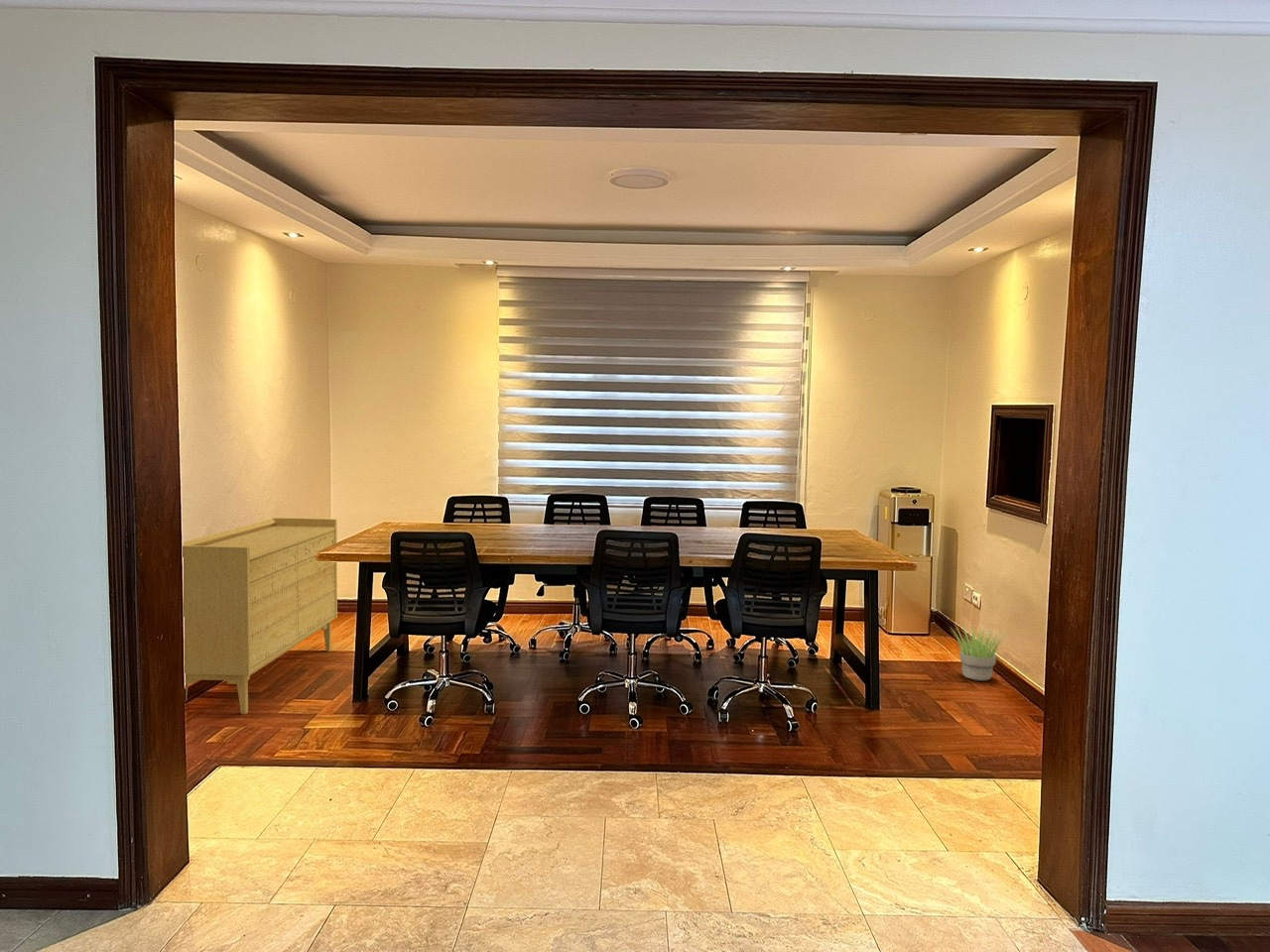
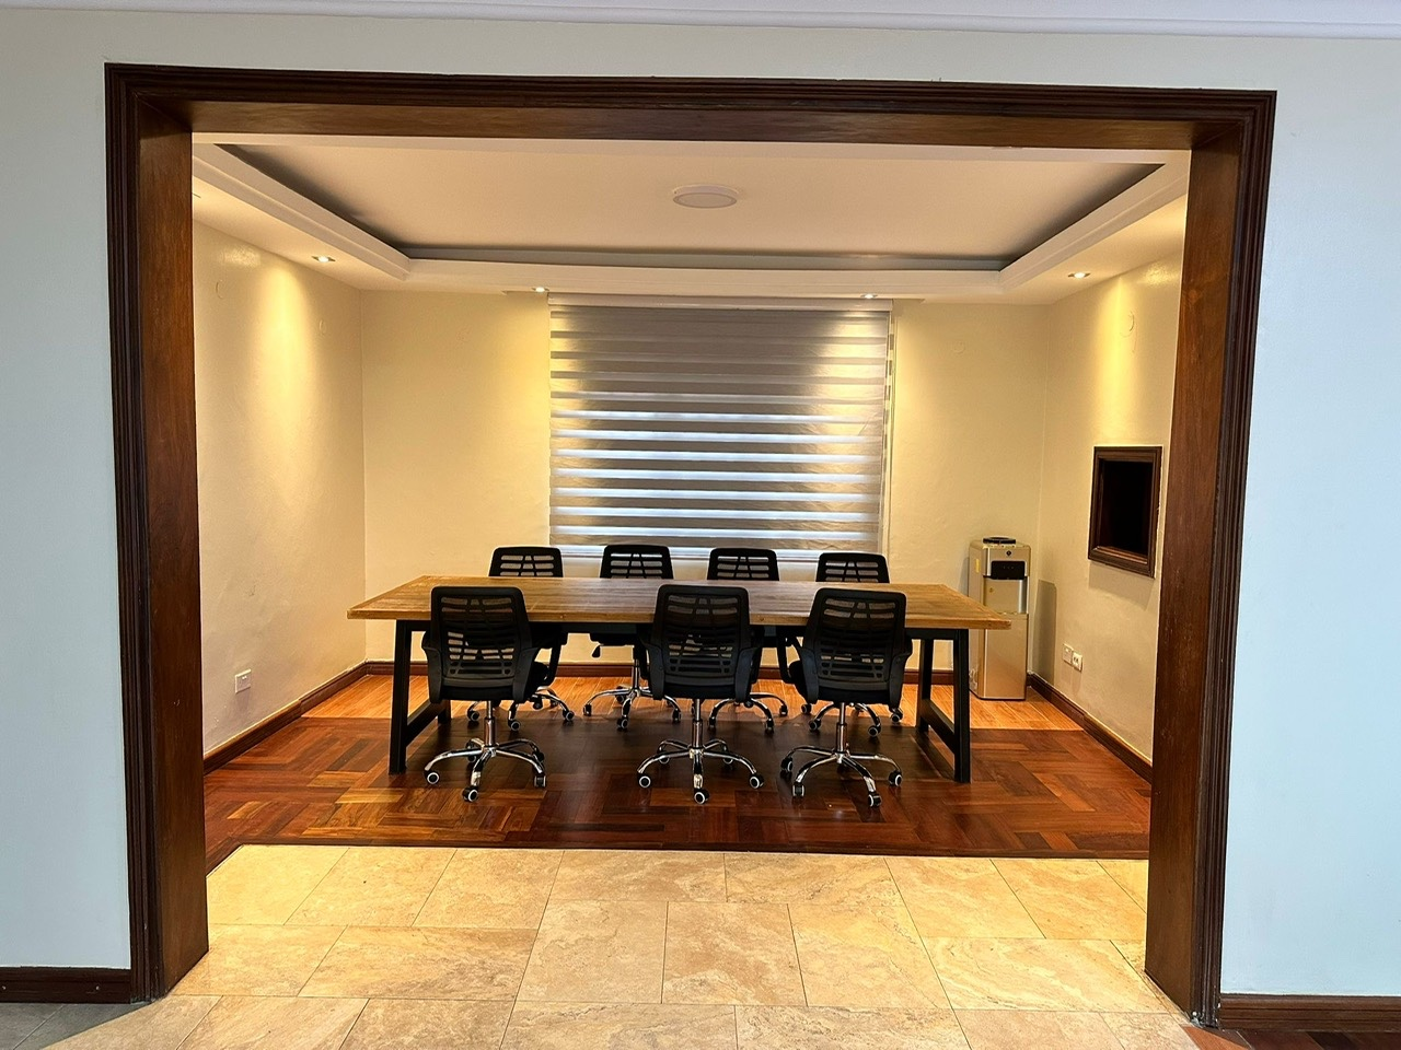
- sideboard (263, 604)
- potted plant (976, 654)
